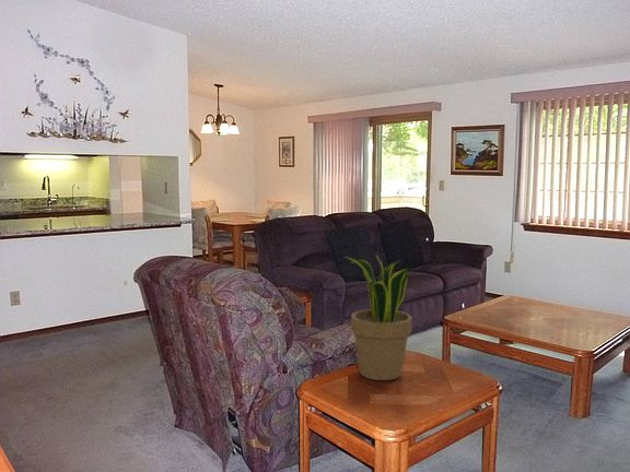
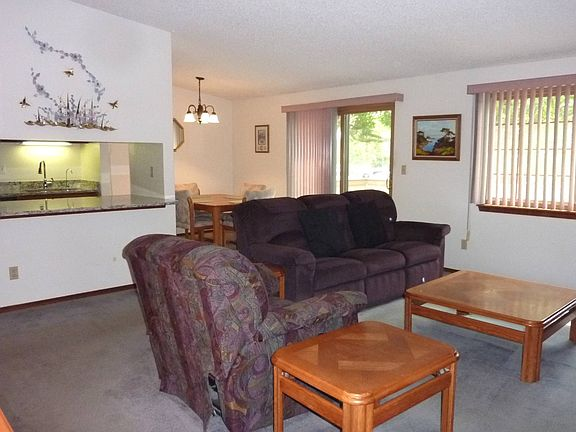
- potted plant (377, 315)
